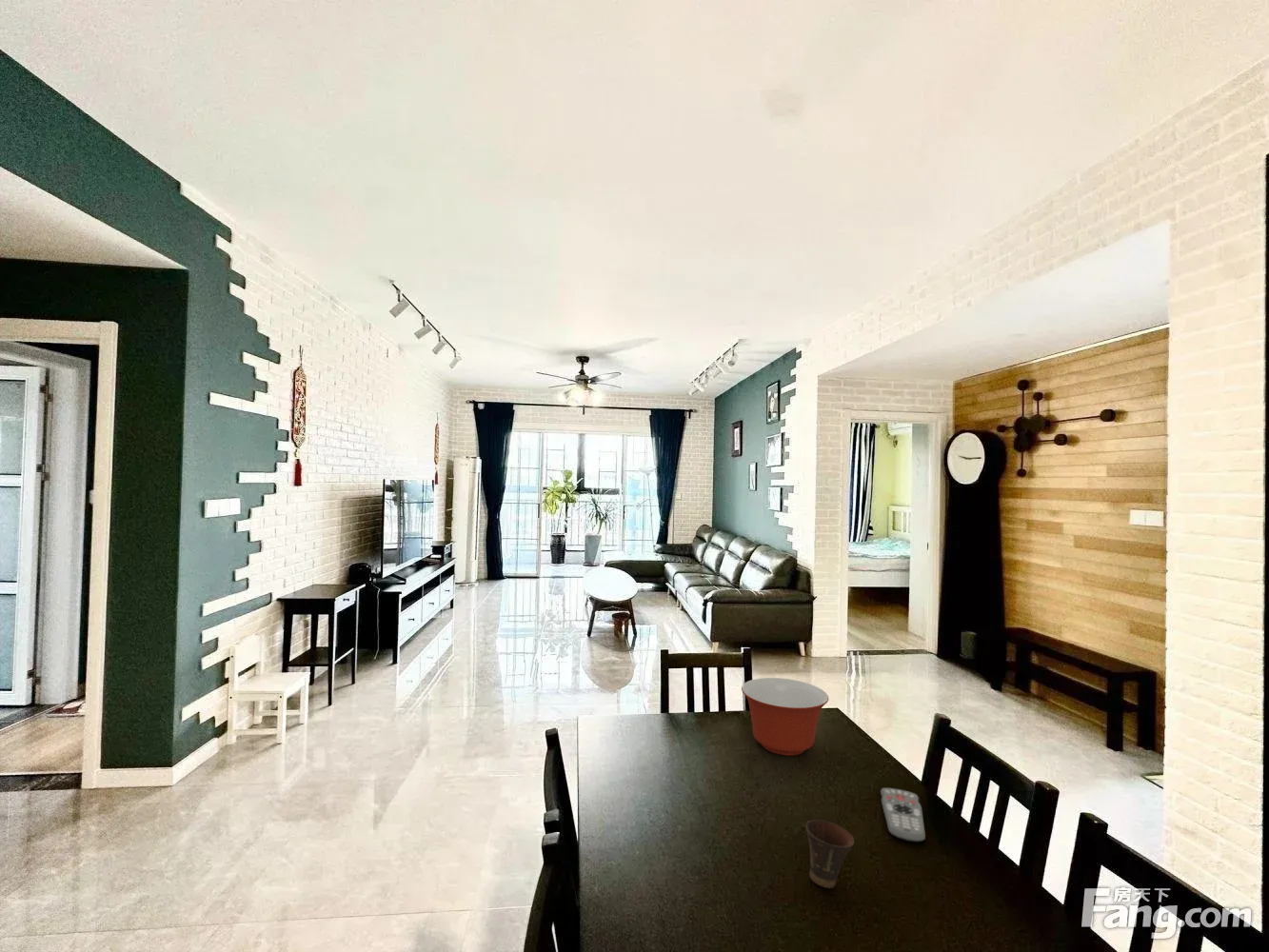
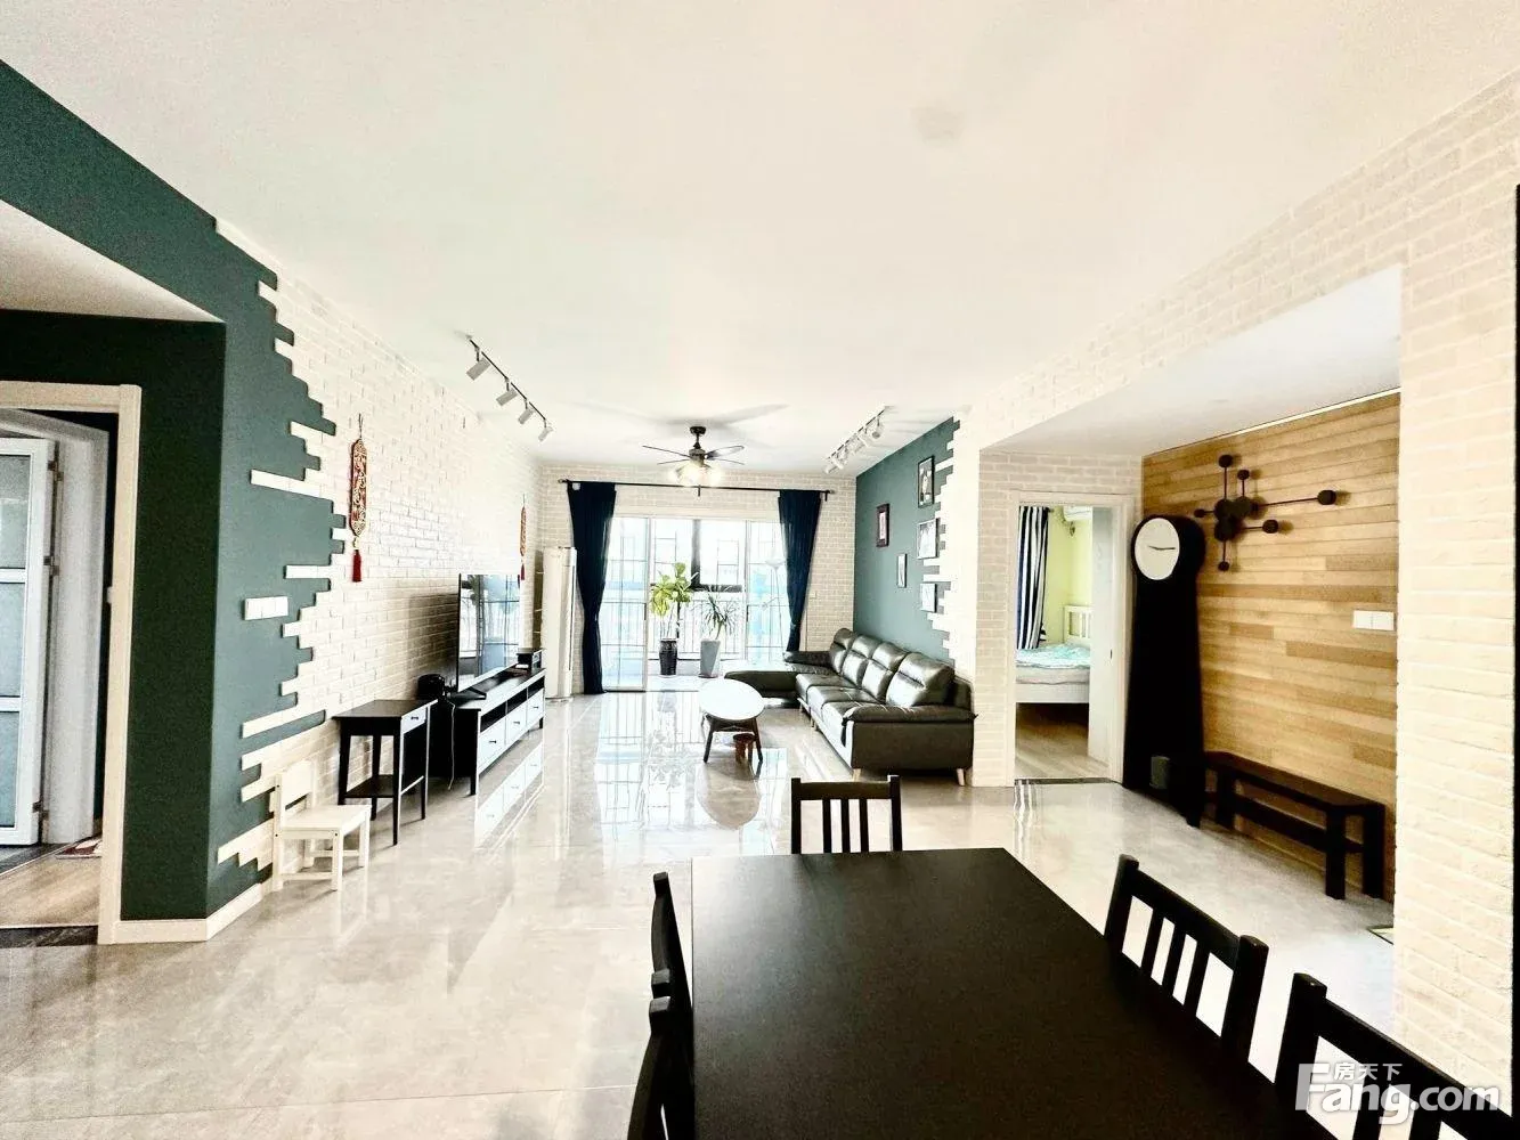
- remote control (902, 814)
- mixing bowl (783, 718)
- cup (829, 855)
